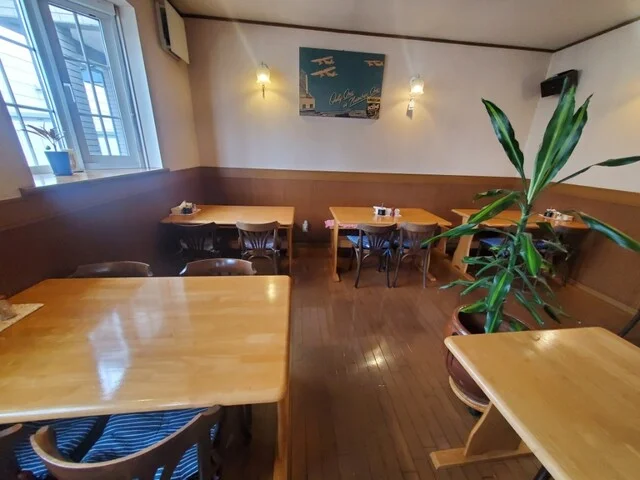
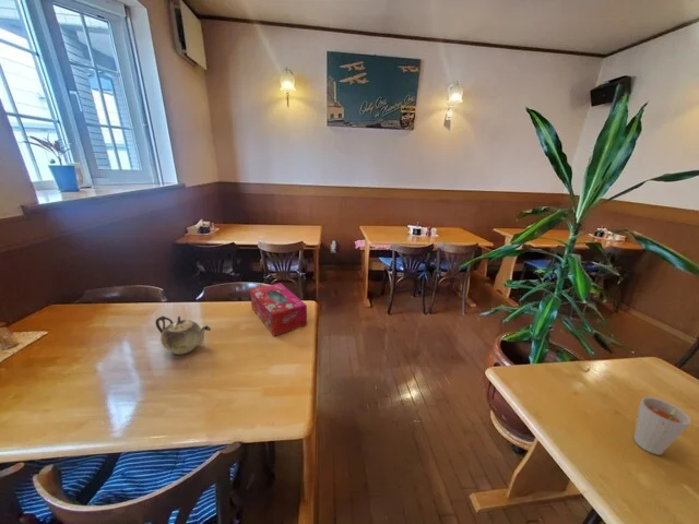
+ cup (656, 425)
+ teapot (183, 333)
+ tissue box (276, 306)
